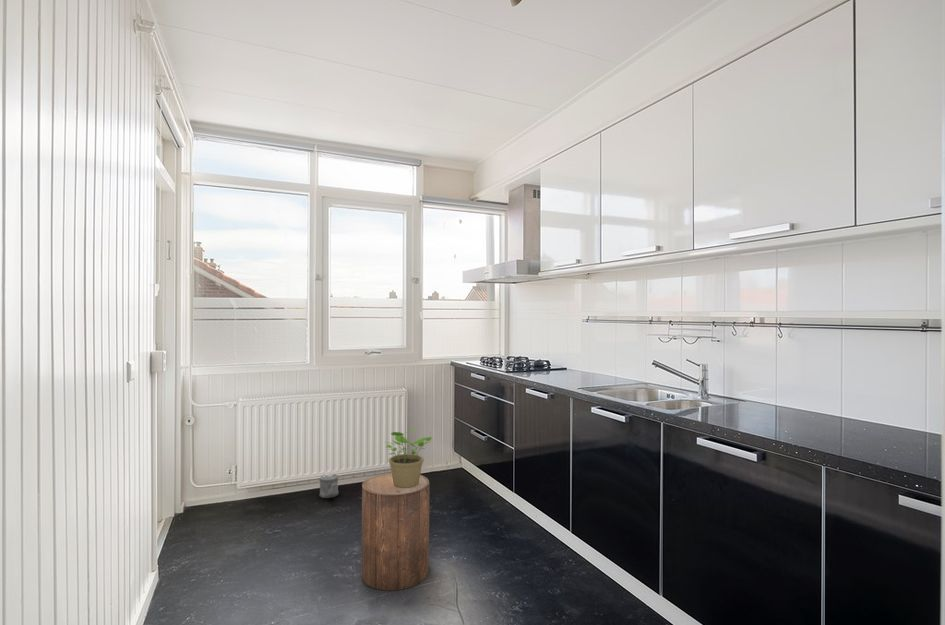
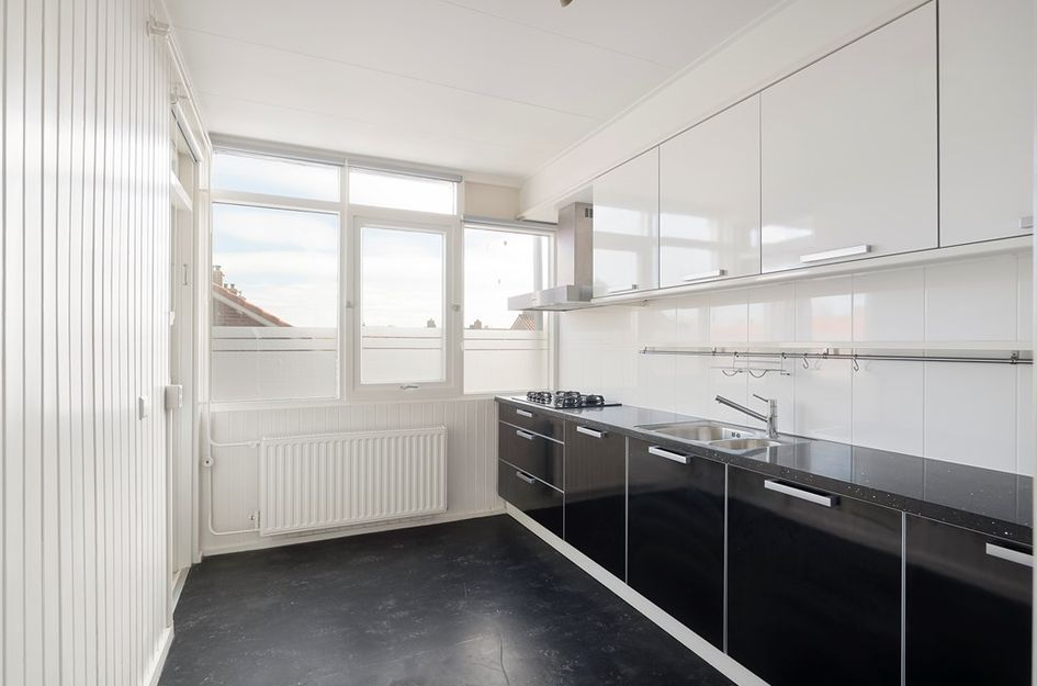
- stool (395, 527)
- potted plant (403, 454)
- watering can (330, 486)
